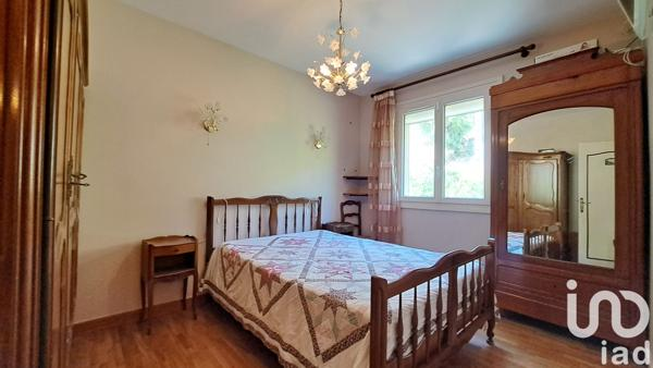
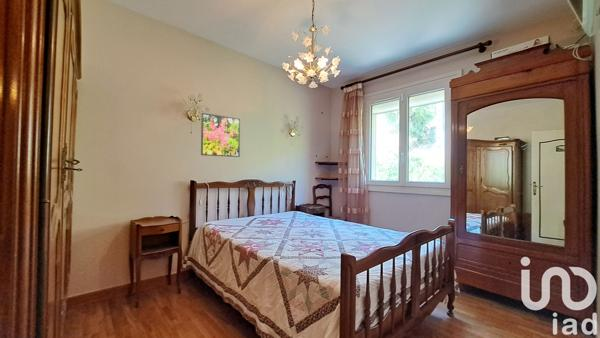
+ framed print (221, 136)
